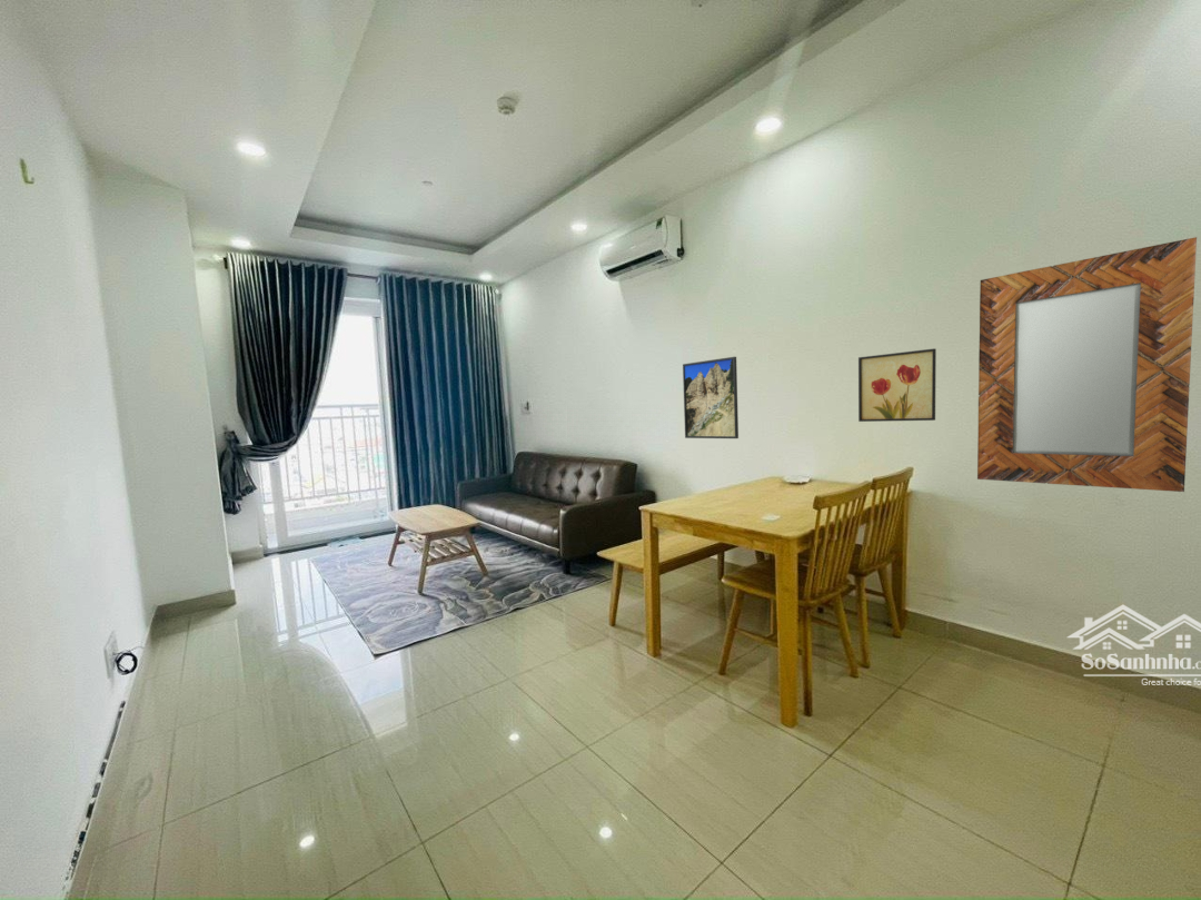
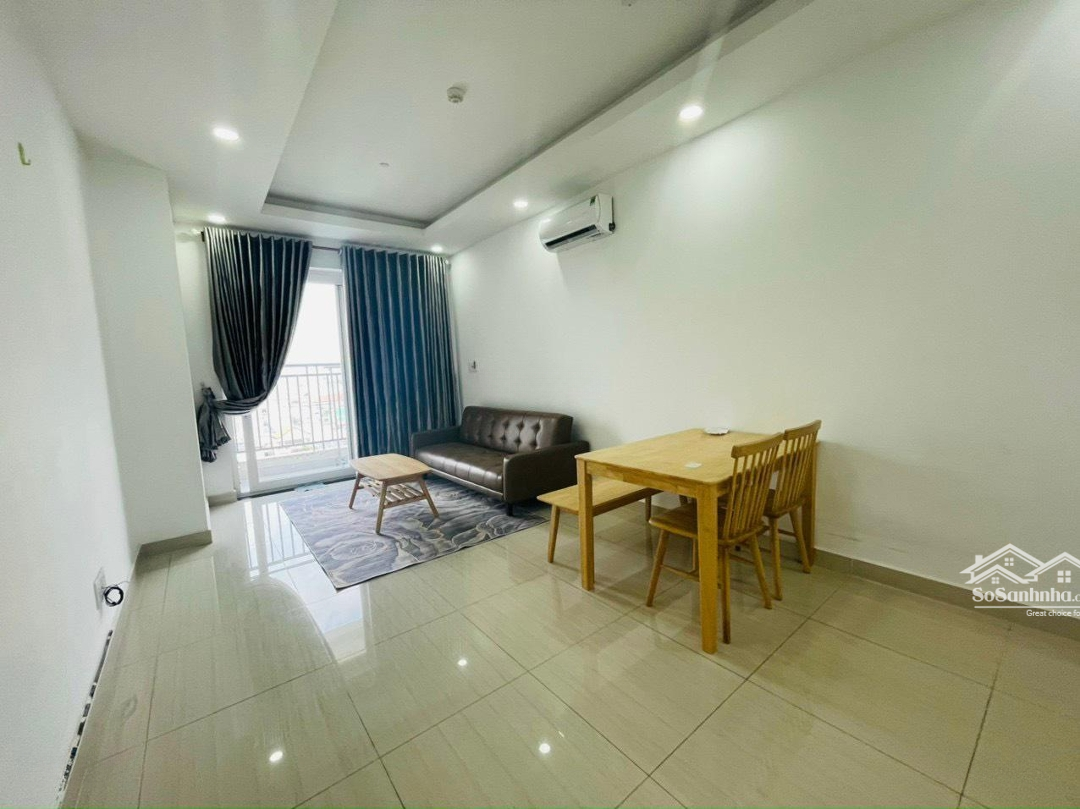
- wall art (895, 387)
- home mirror (1072, 375)
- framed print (708, 399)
